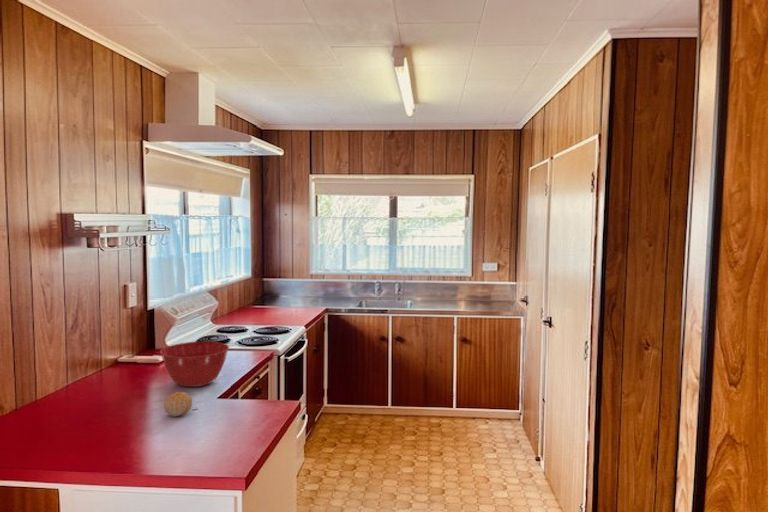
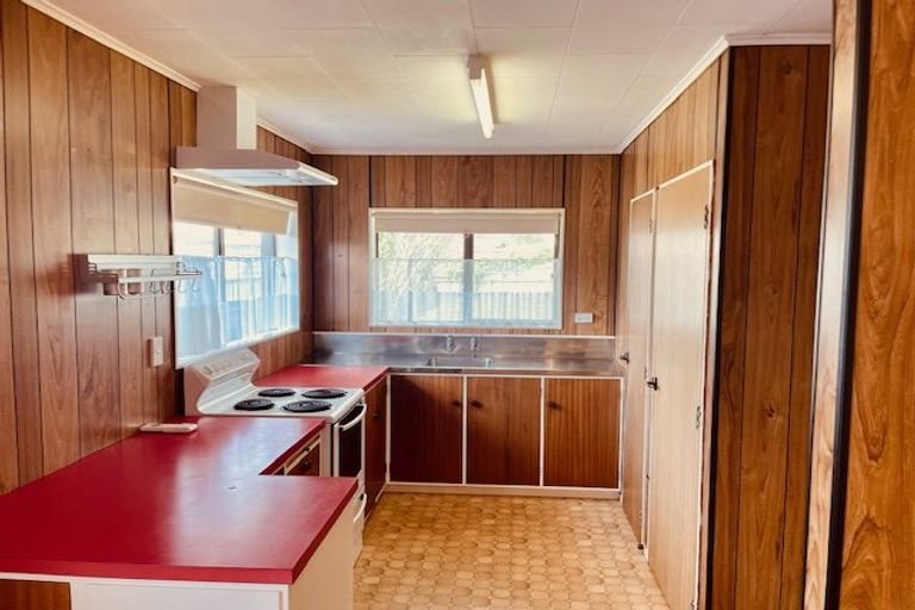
- fruit (178, 404)
- mixing bowl (195, 365)
